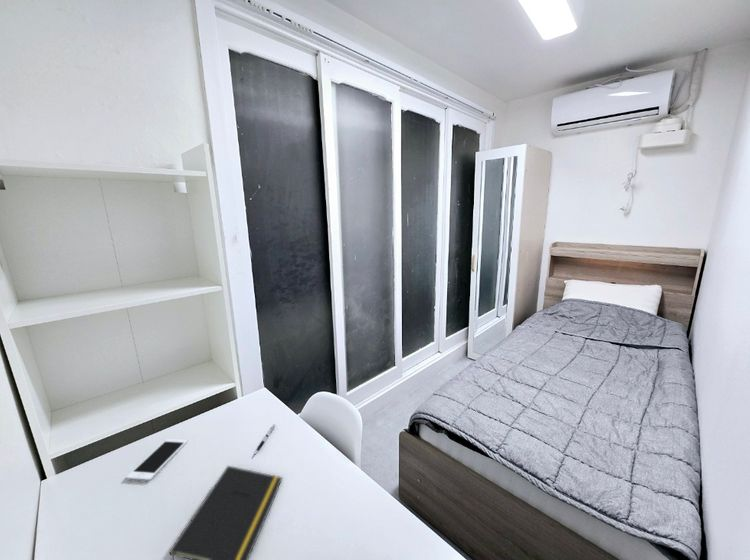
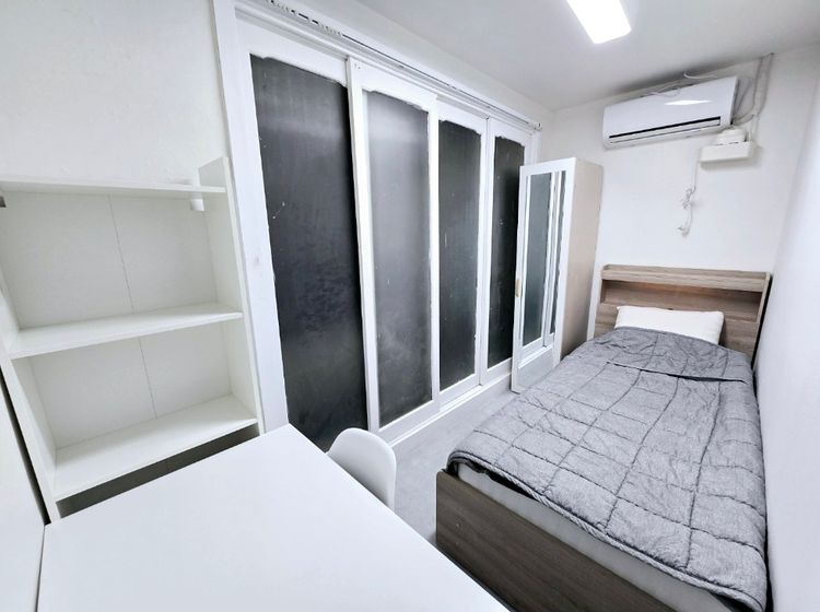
- pen (265, 438)
- cell phone (159, 457)
- notepad (234, 510)
